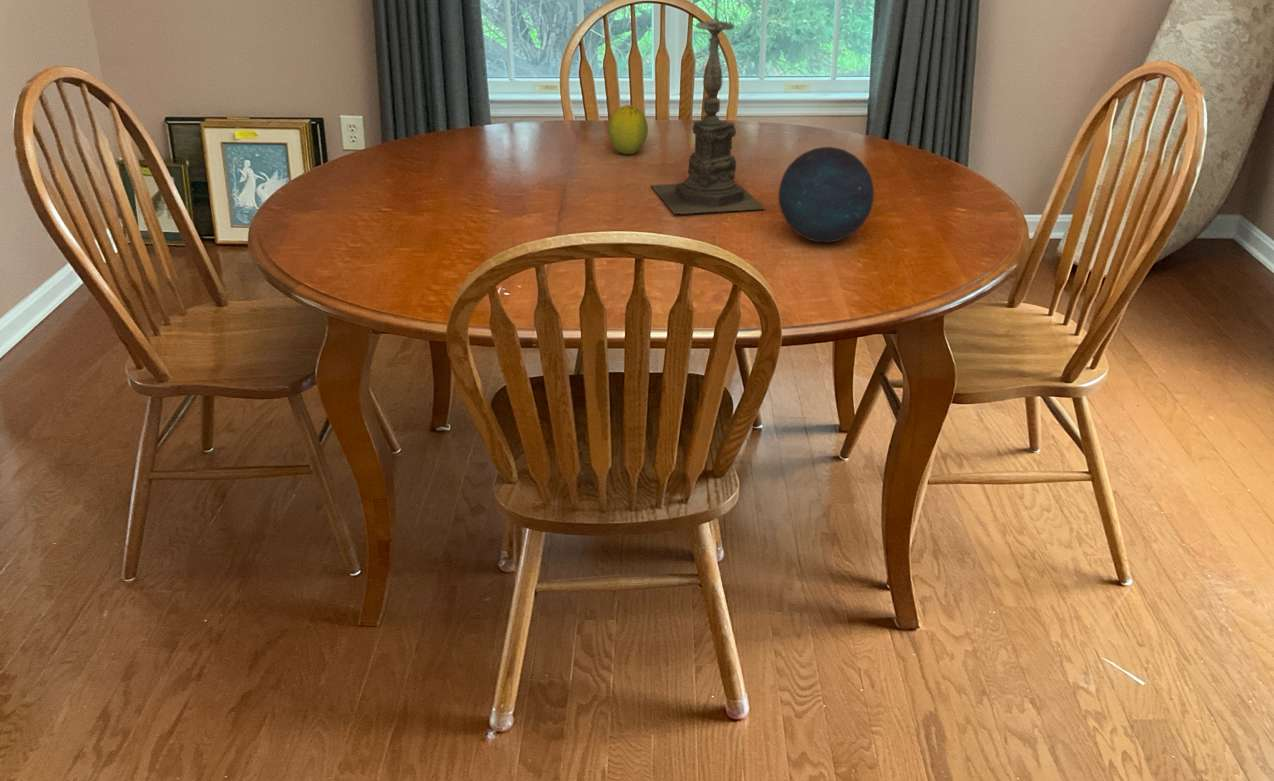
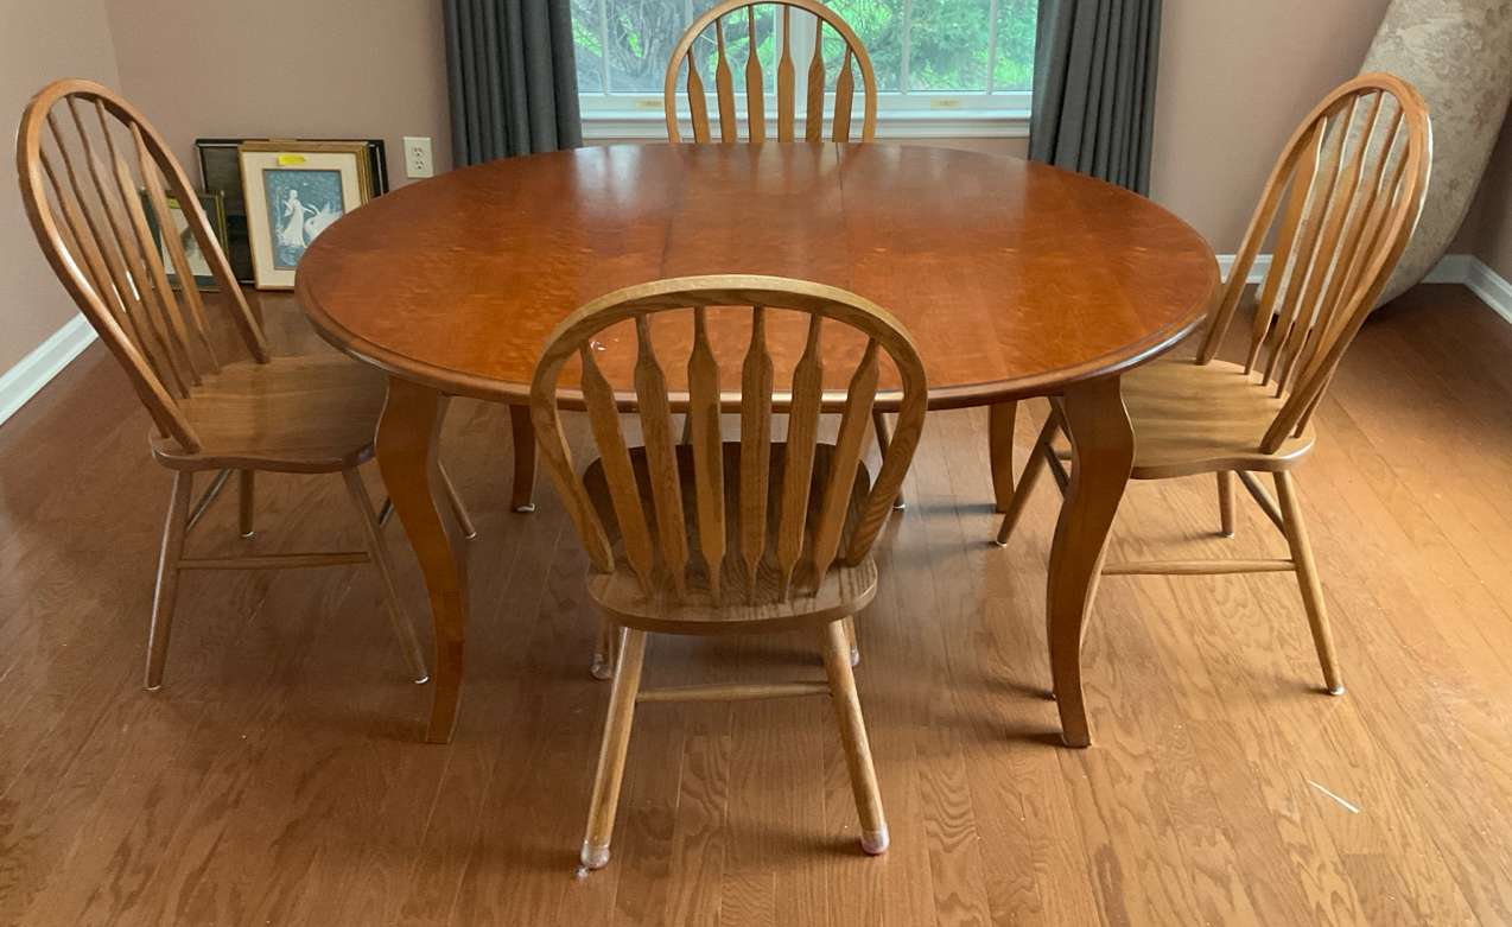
- candle holder (709, 98)
- decorative orb (825, 194)
- fruit (627, 128)
